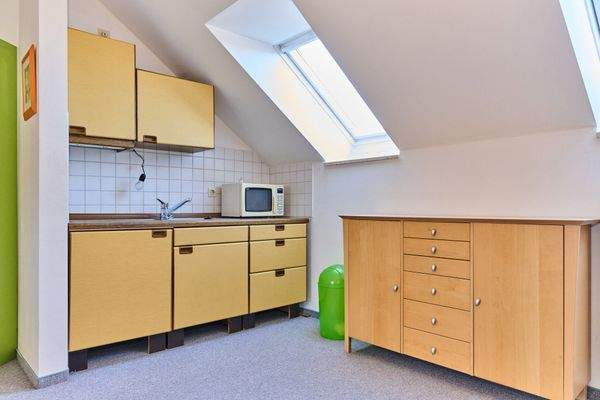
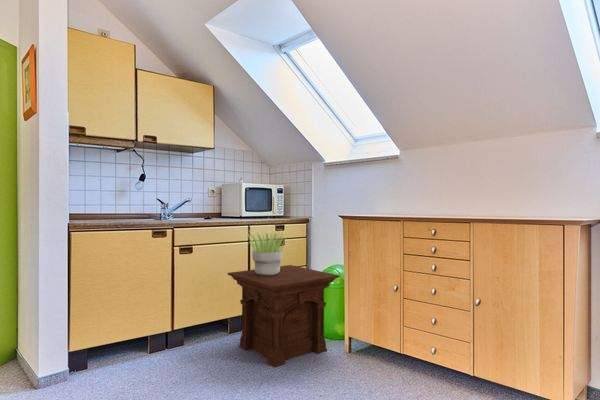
+ potted plant (267, 251)
+ side table (282, 311)
